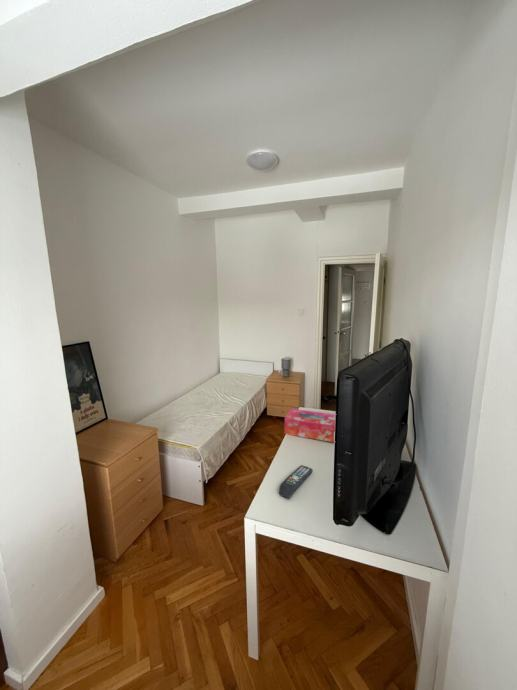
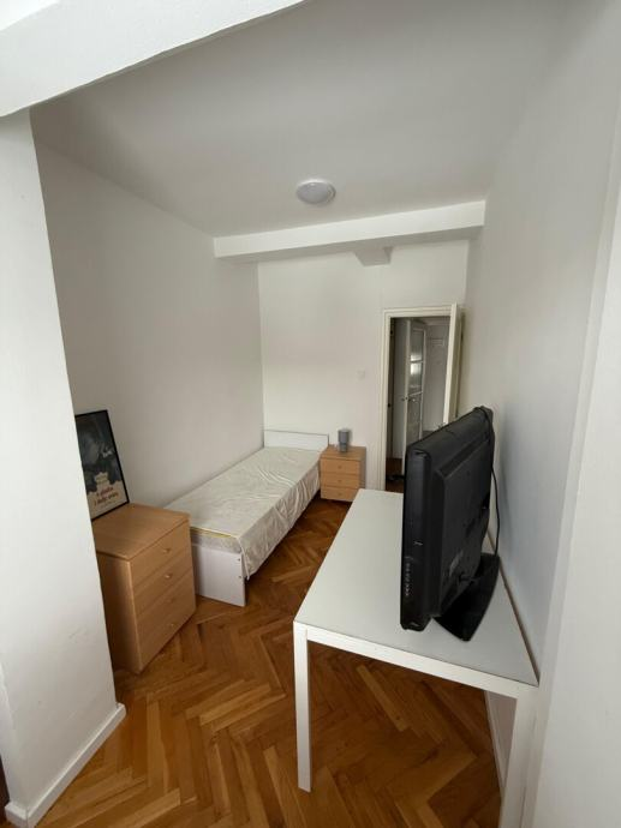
- tissue box (311, 424)
- remote control (296, 479)
